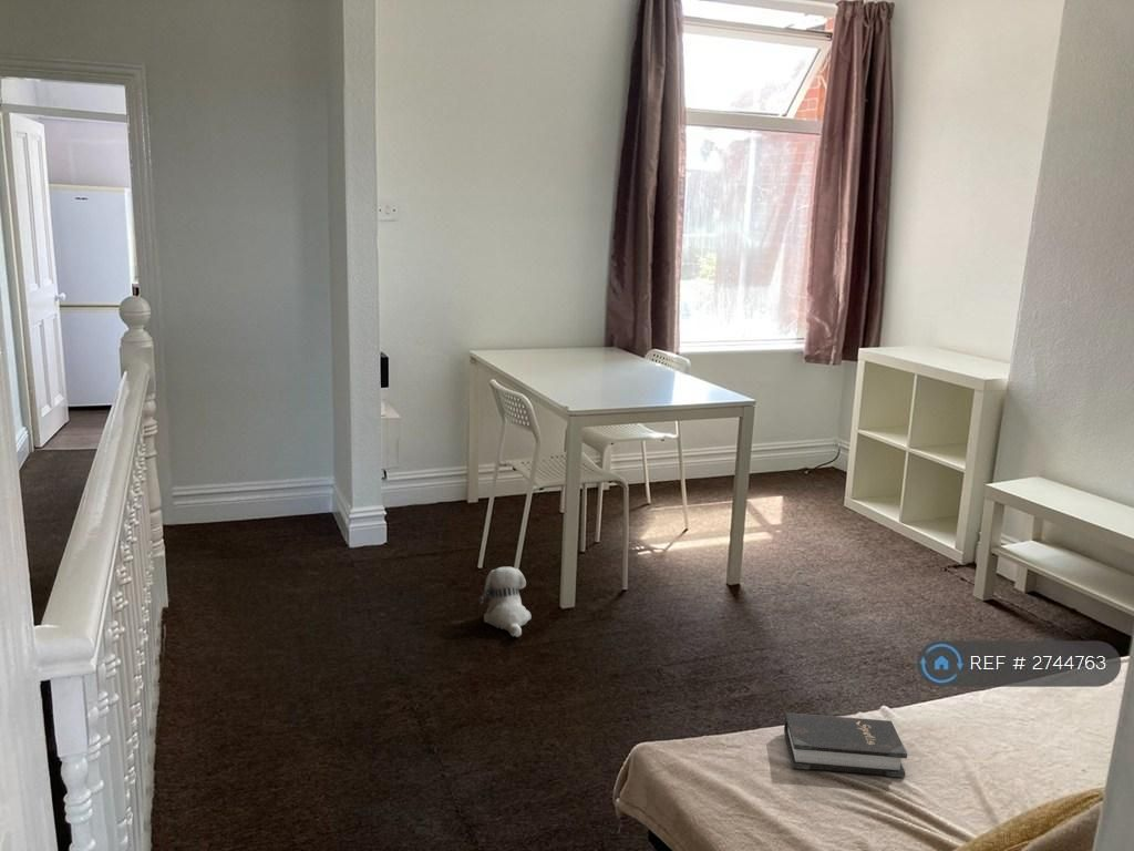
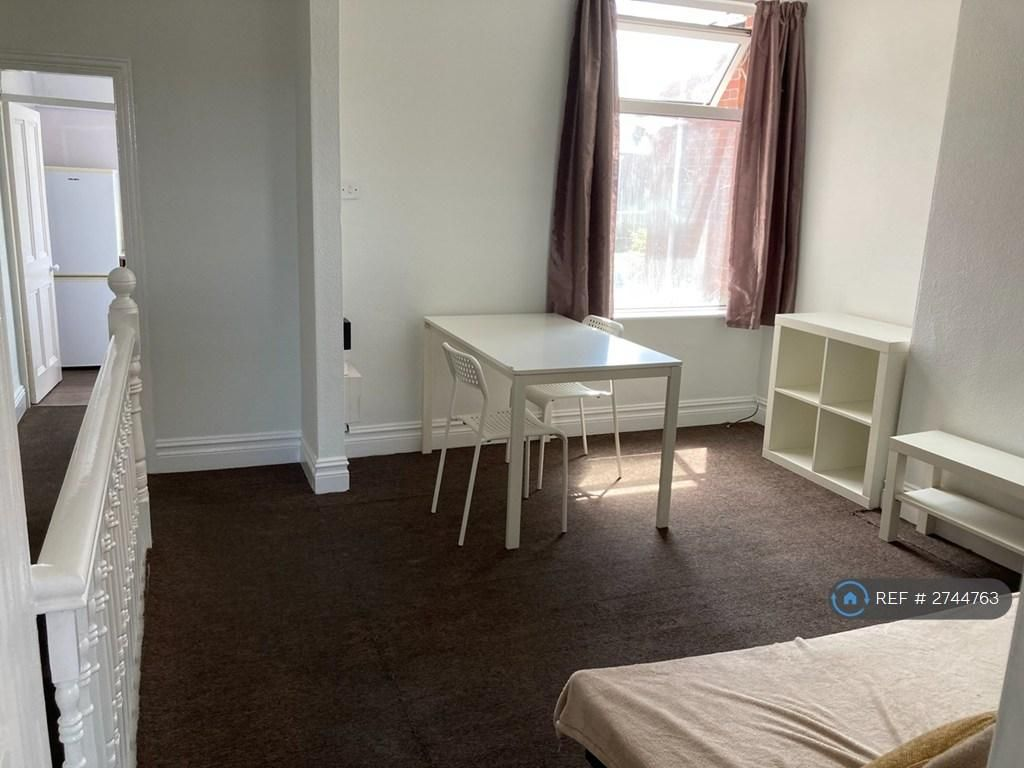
- plush toy (504, 598)
- hardback book (843, 741)
